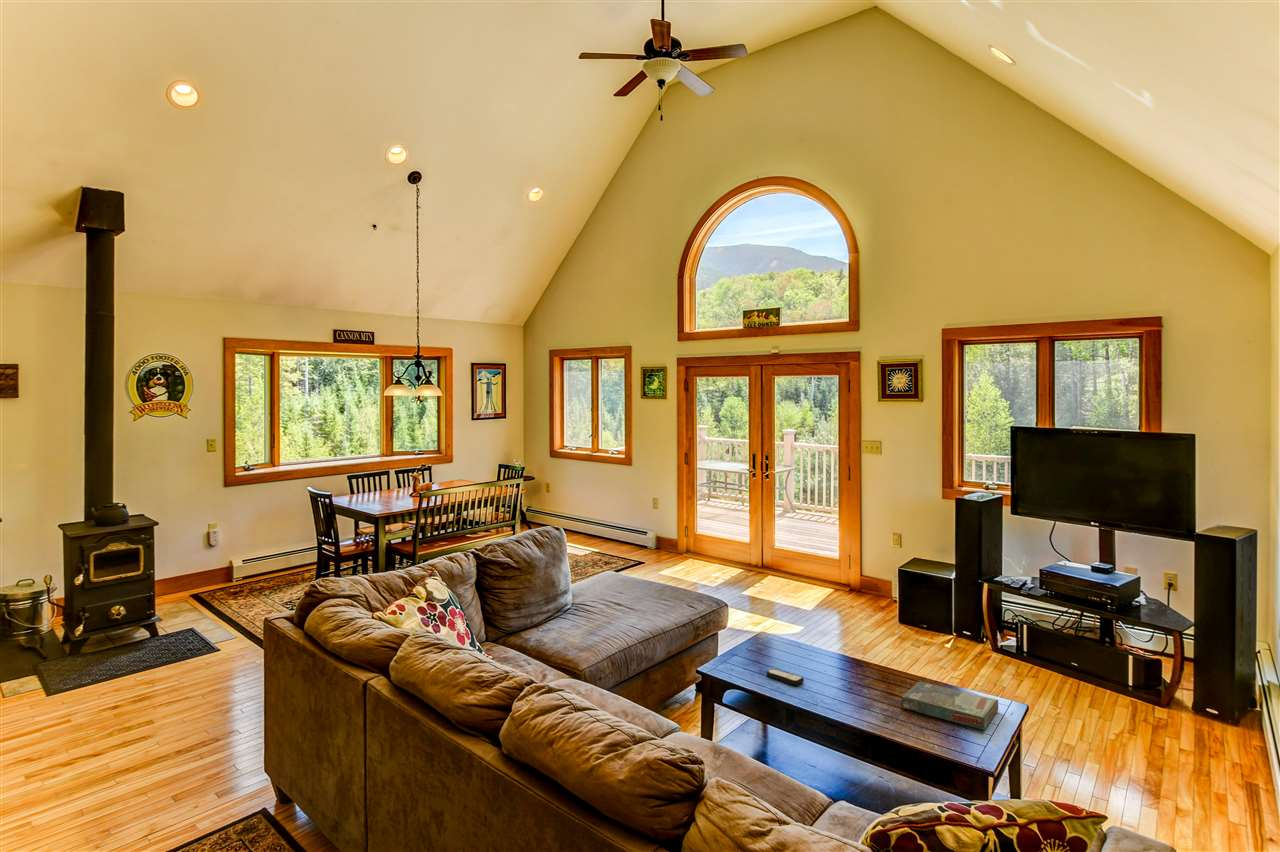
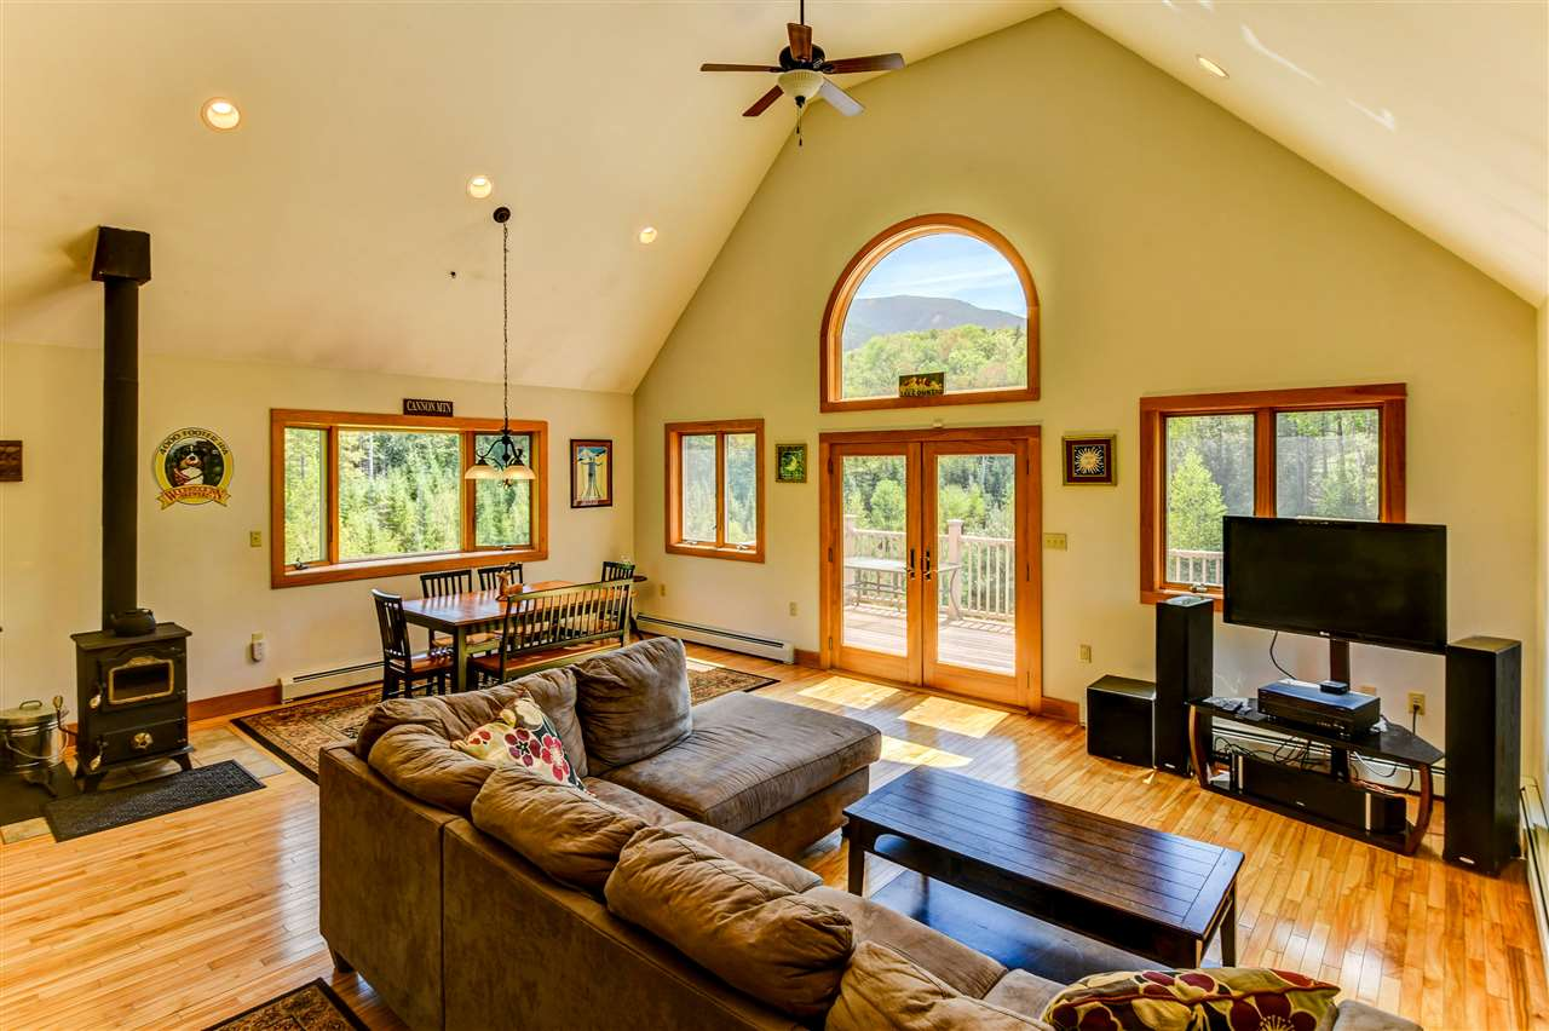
- board game (949, 703)
- remote control (784, 676)
